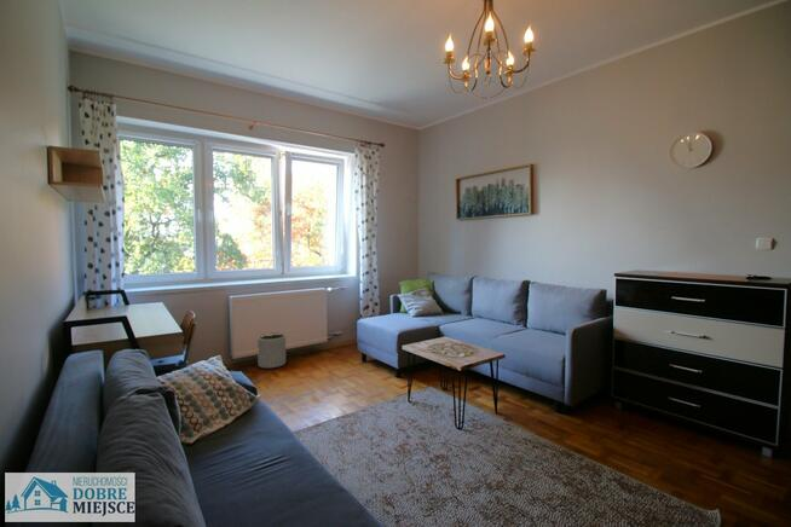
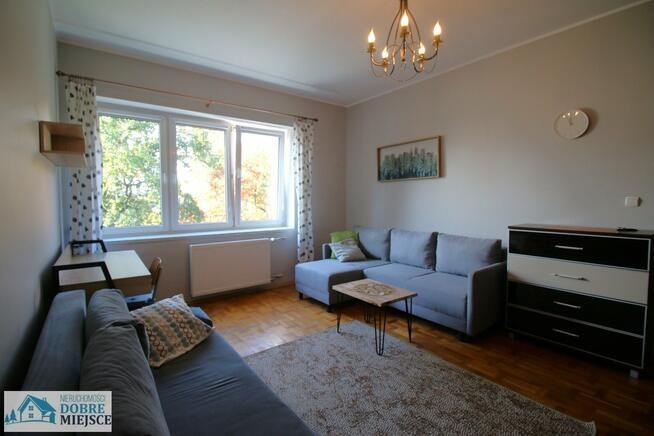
- plant pot (271, 349)
